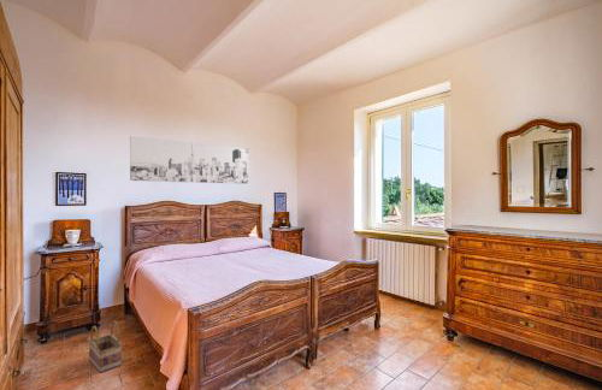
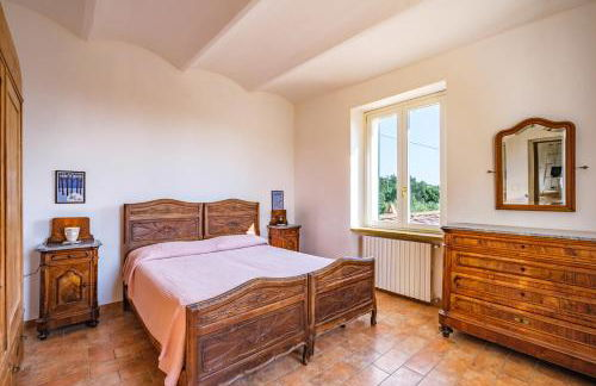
- wall art (196, 162)
- basket (105, 343)
